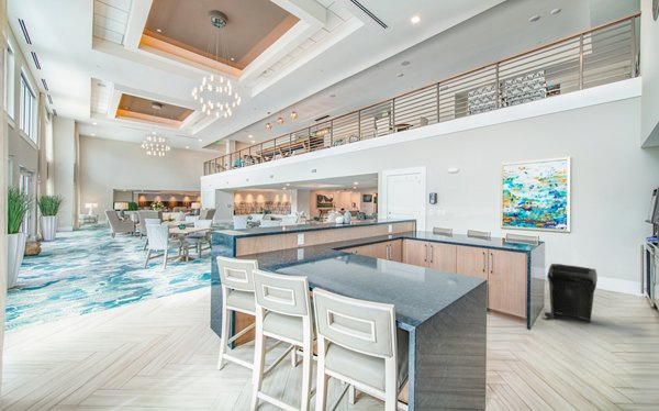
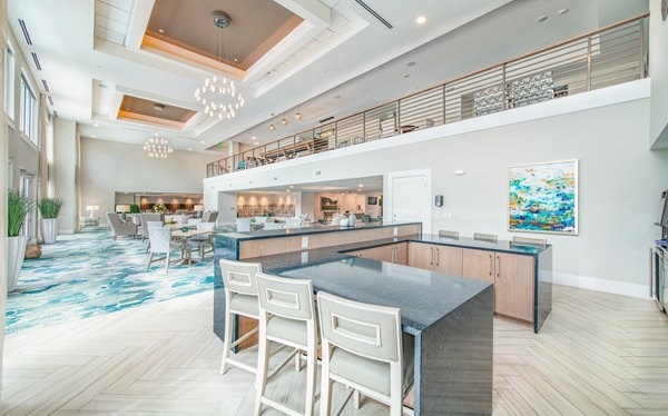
- trash can (568, 291)
